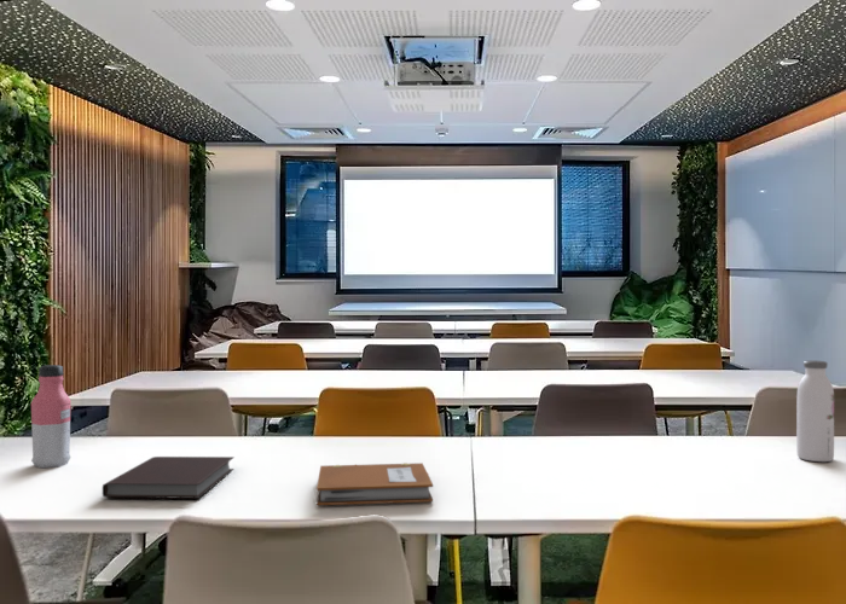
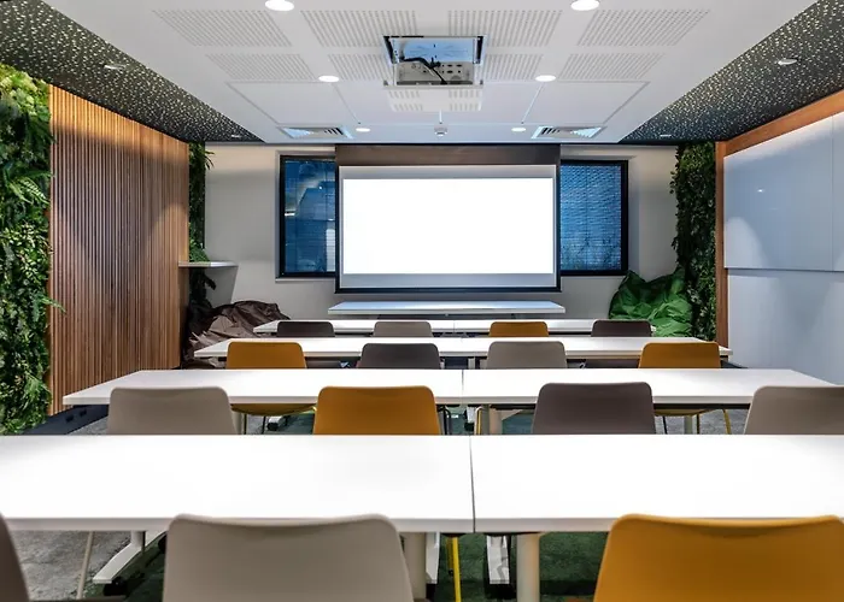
- notebook (173, 475)
- water bottle (51, 414)
- notebook (376, 481)
- water bottle (815, 410)
